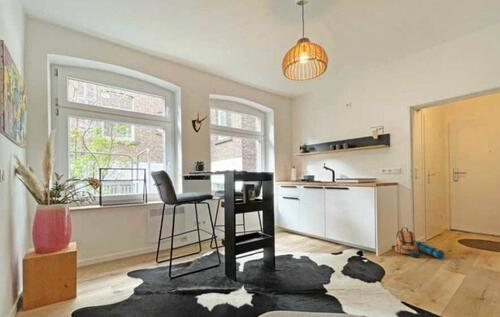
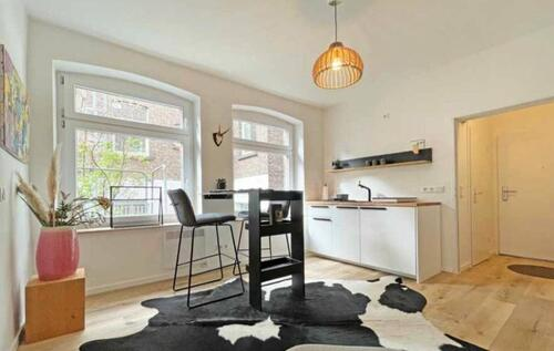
- backpack (416, 241)
